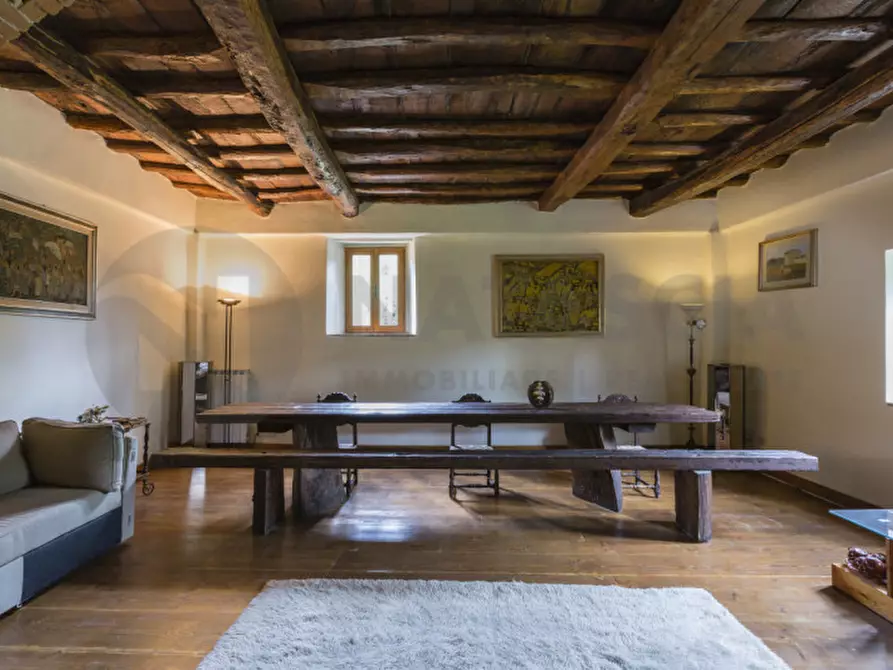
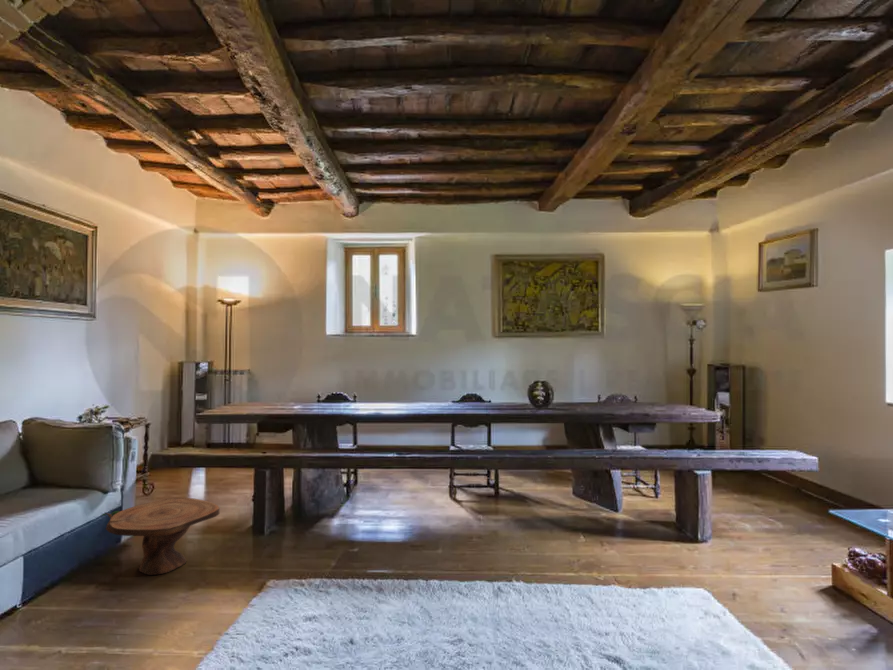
+ side table (156, 538)
